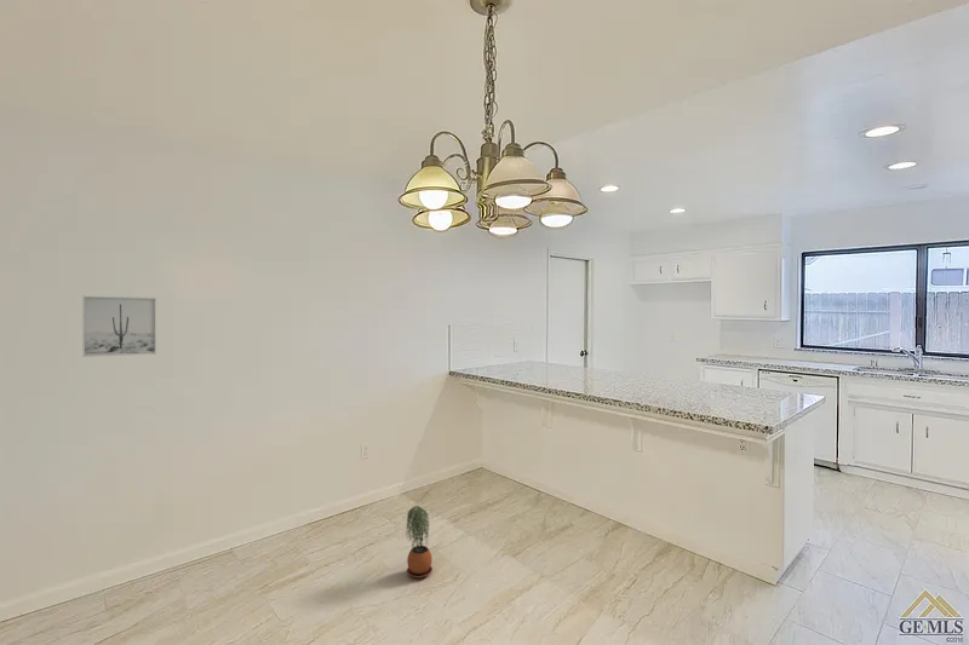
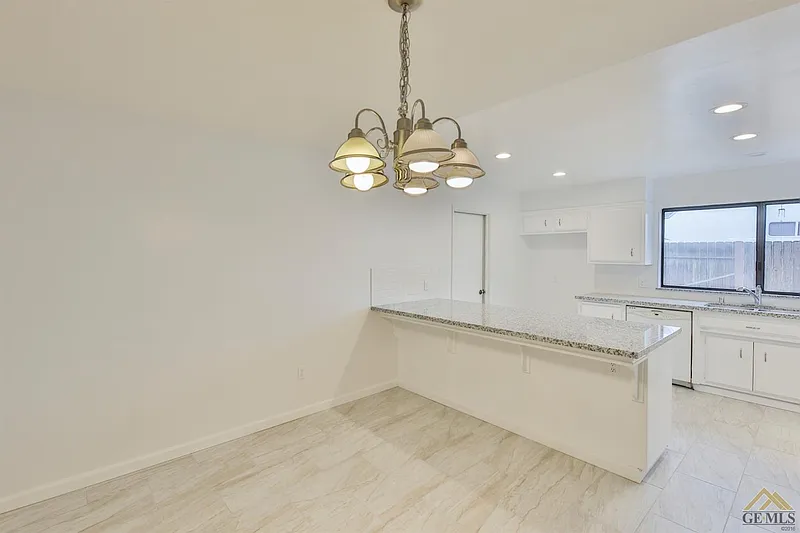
- wall art (120, 326)
- potted plant (417, 541)
